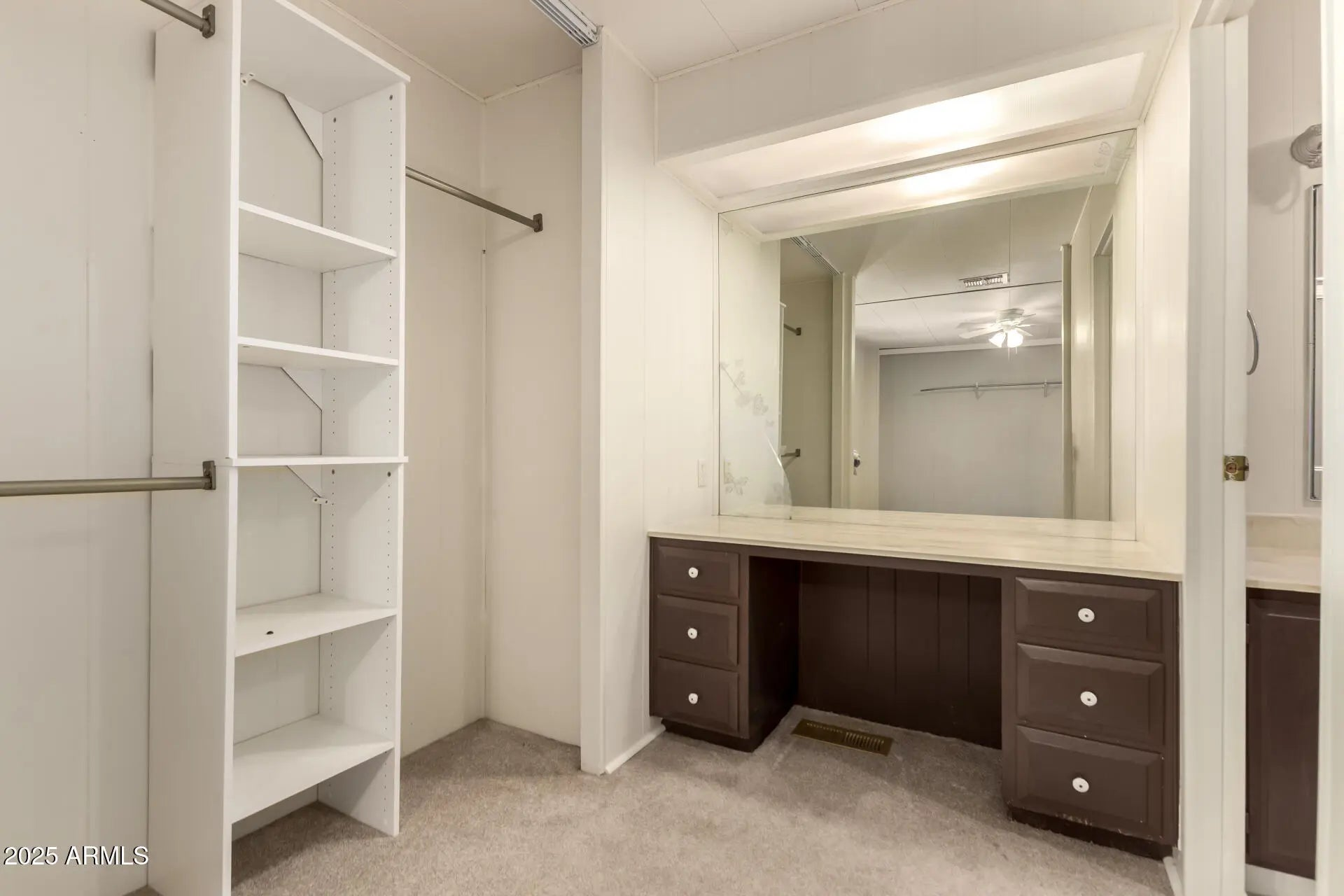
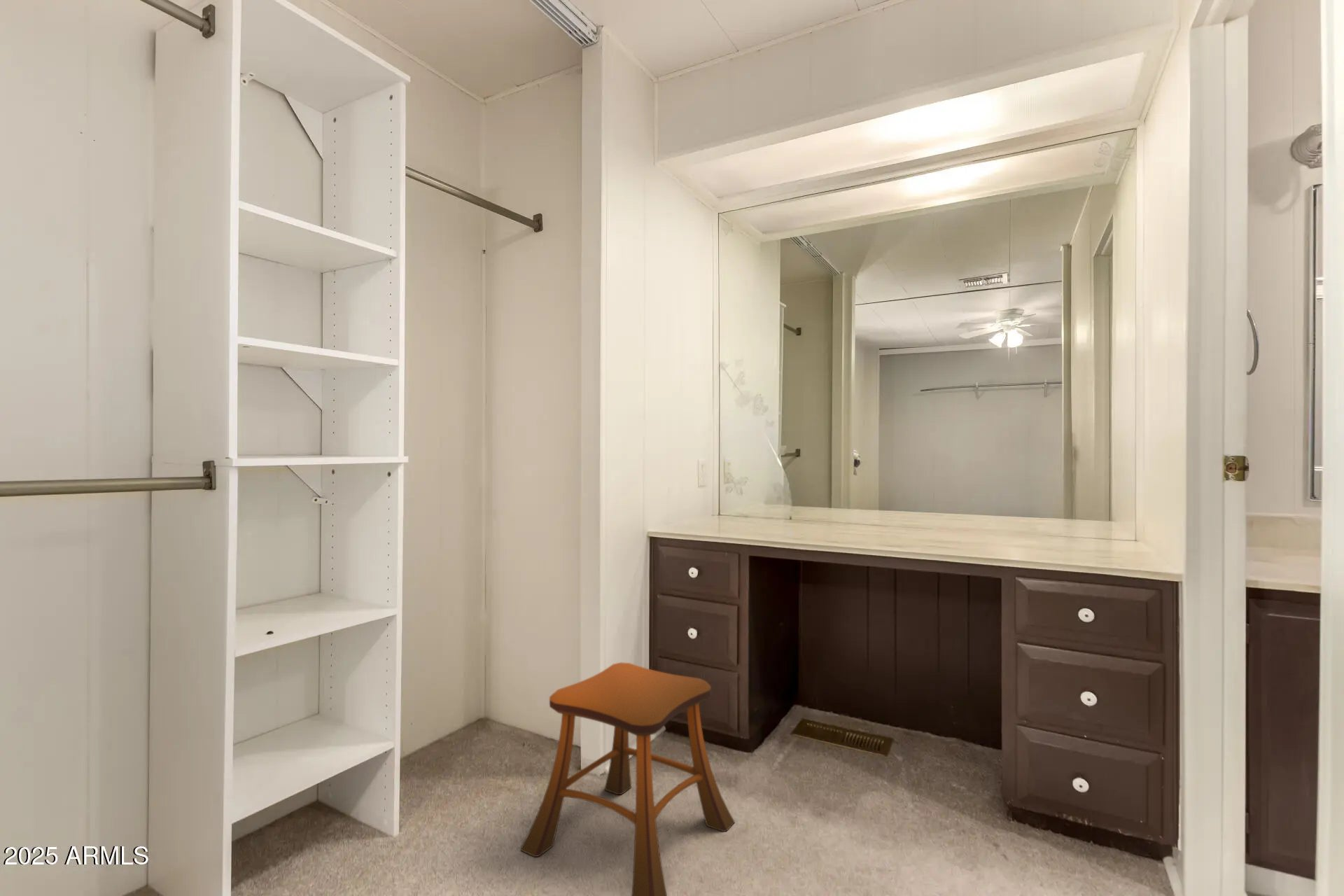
+ stool (629, 760)
